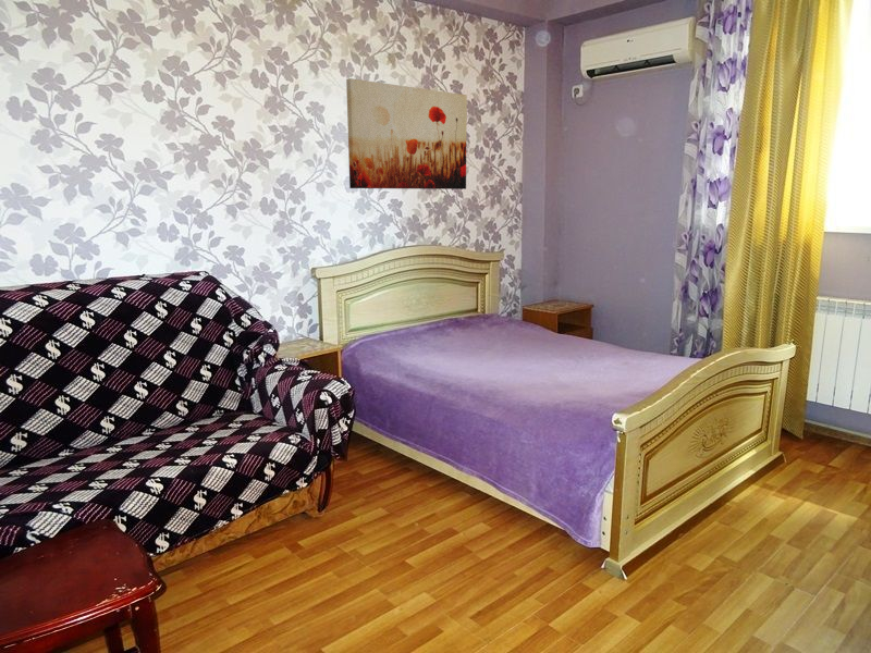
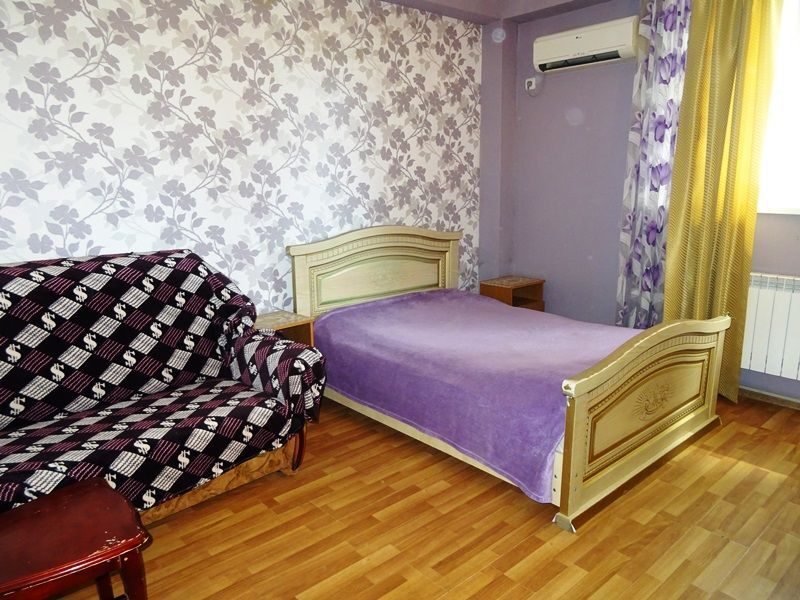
- wall art (412, 138)
